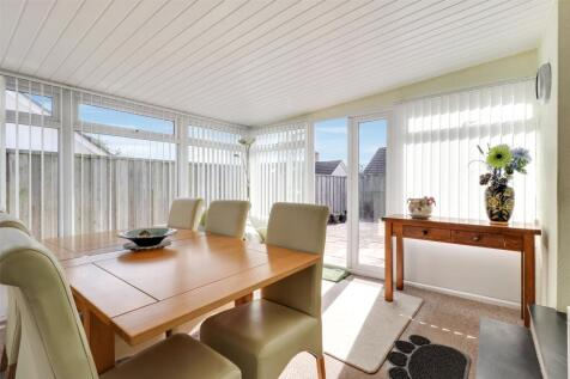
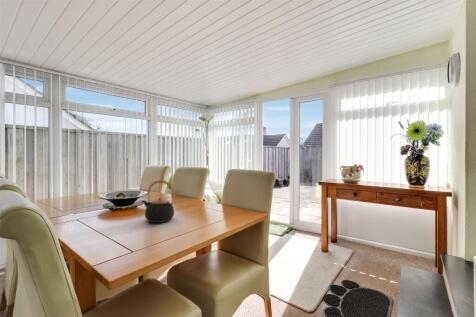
+ teapot (157, 200)
